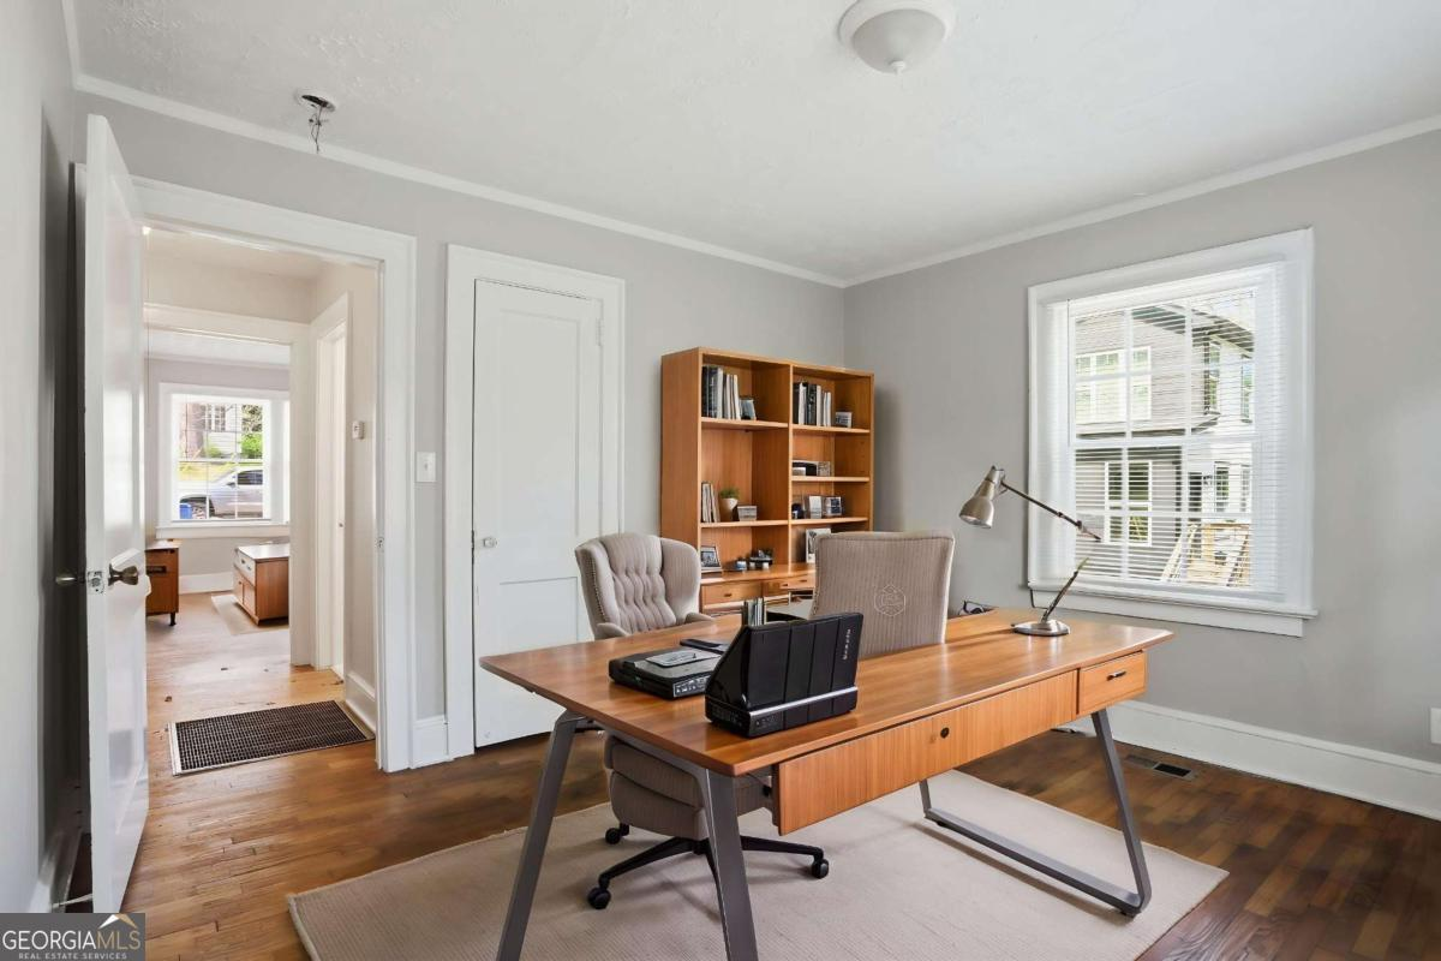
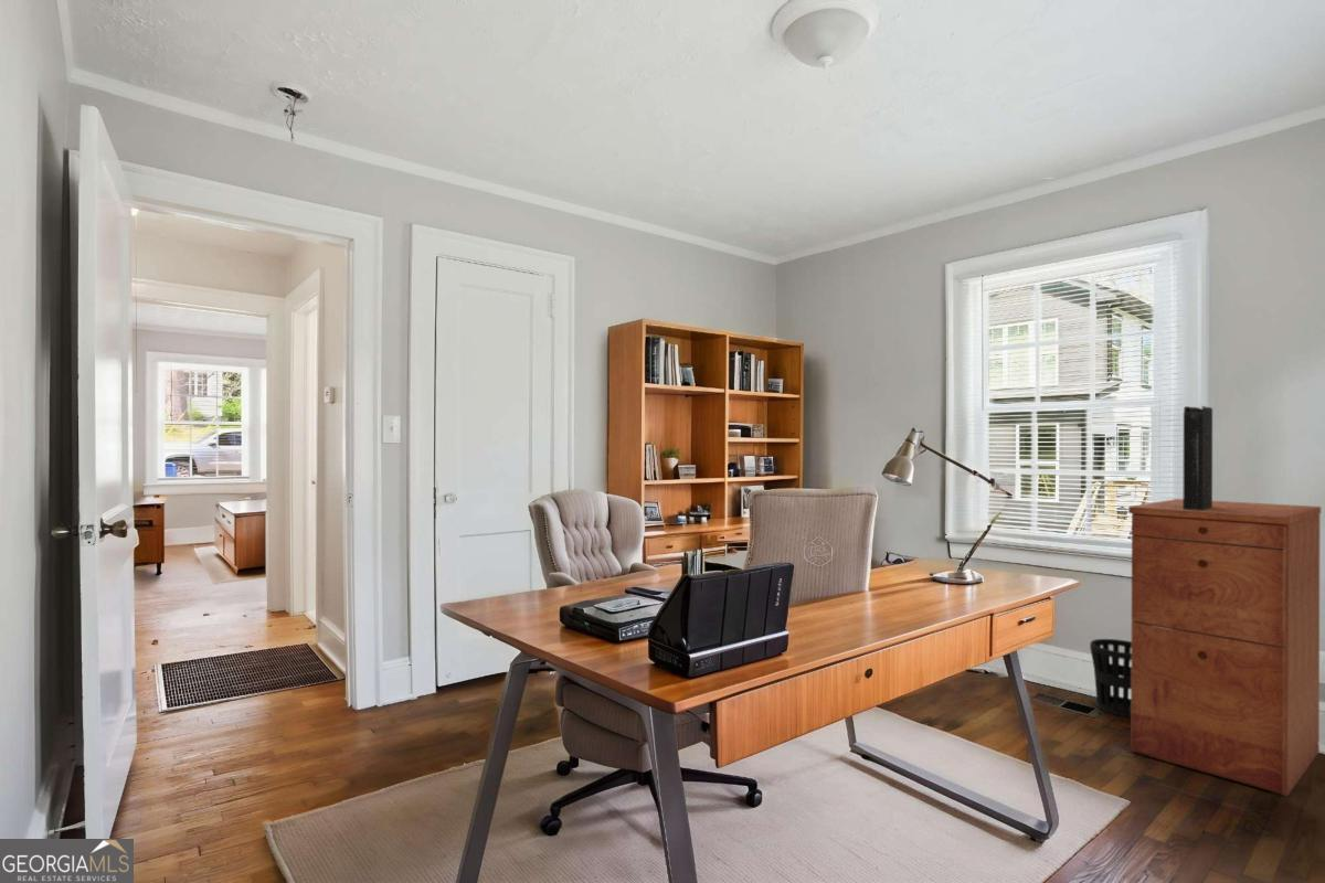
+ filing cabinet (1225, 629)
+ wastebasket (1121, 677)
+ rifle magazine (1198, 457)
